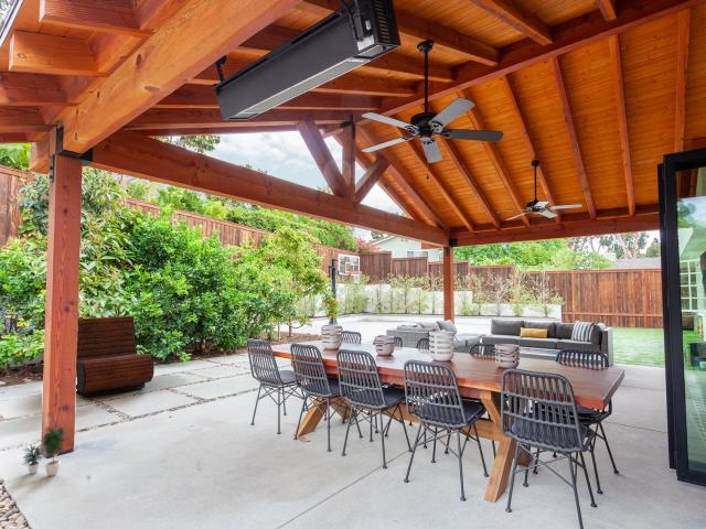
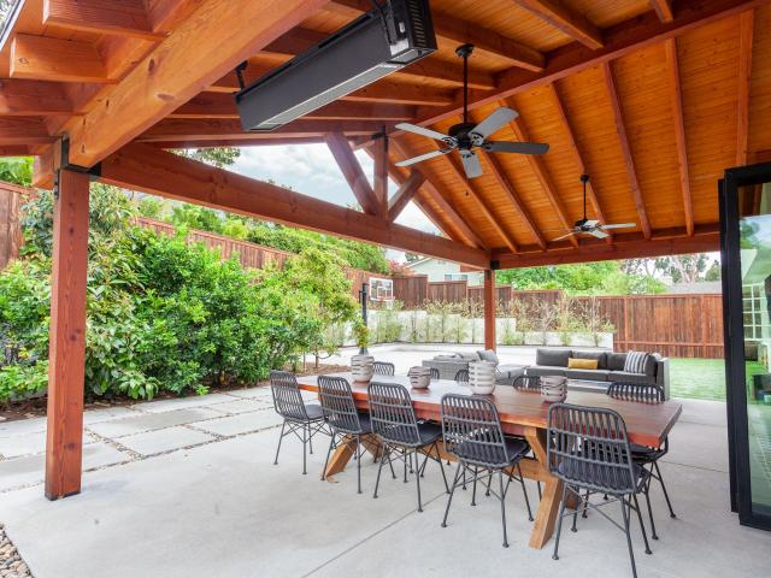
- potted plant (45, 446)
- lounge chair (110, 353)
